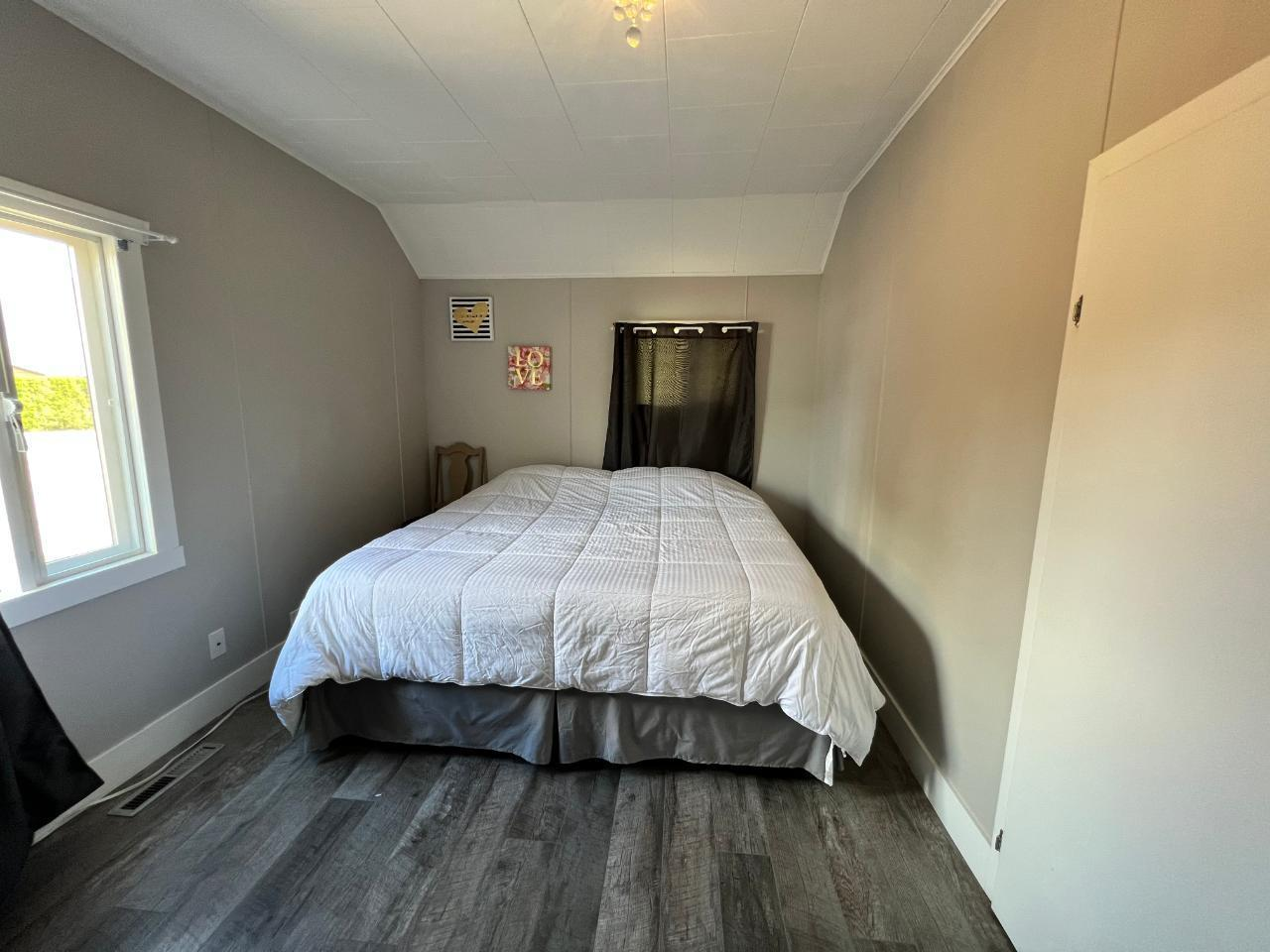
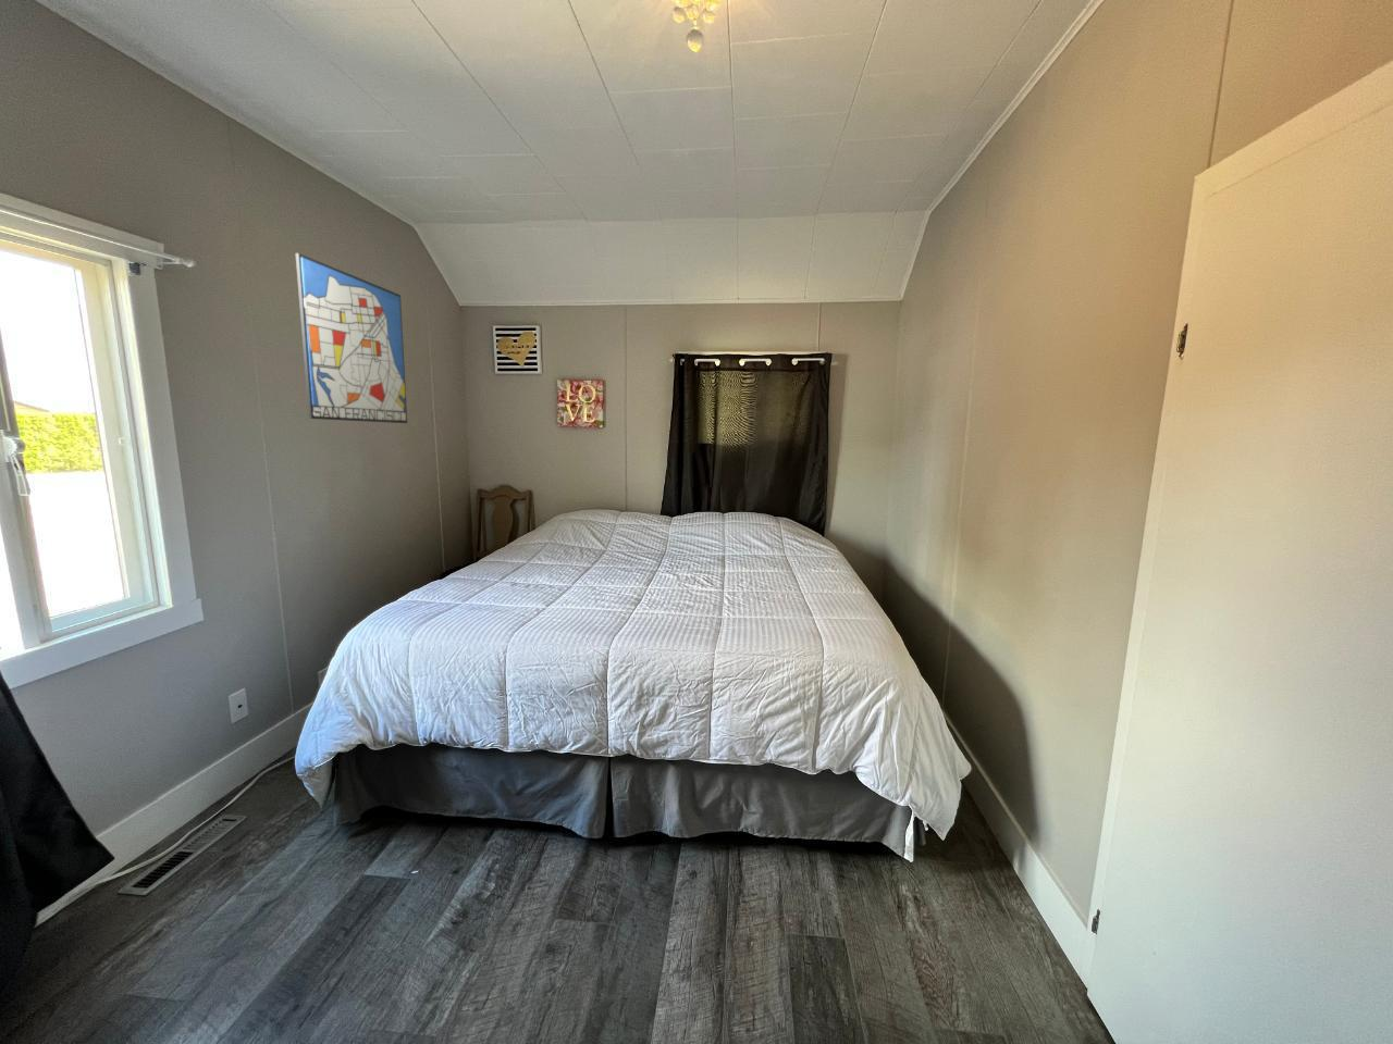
+ wall art (359, 350)
